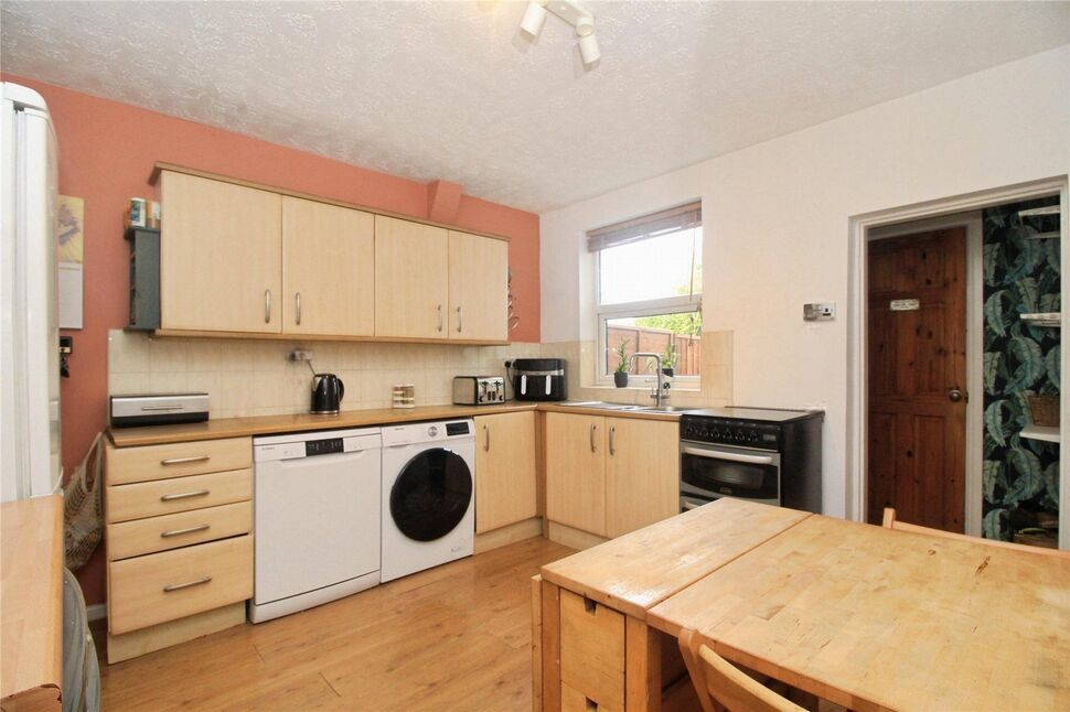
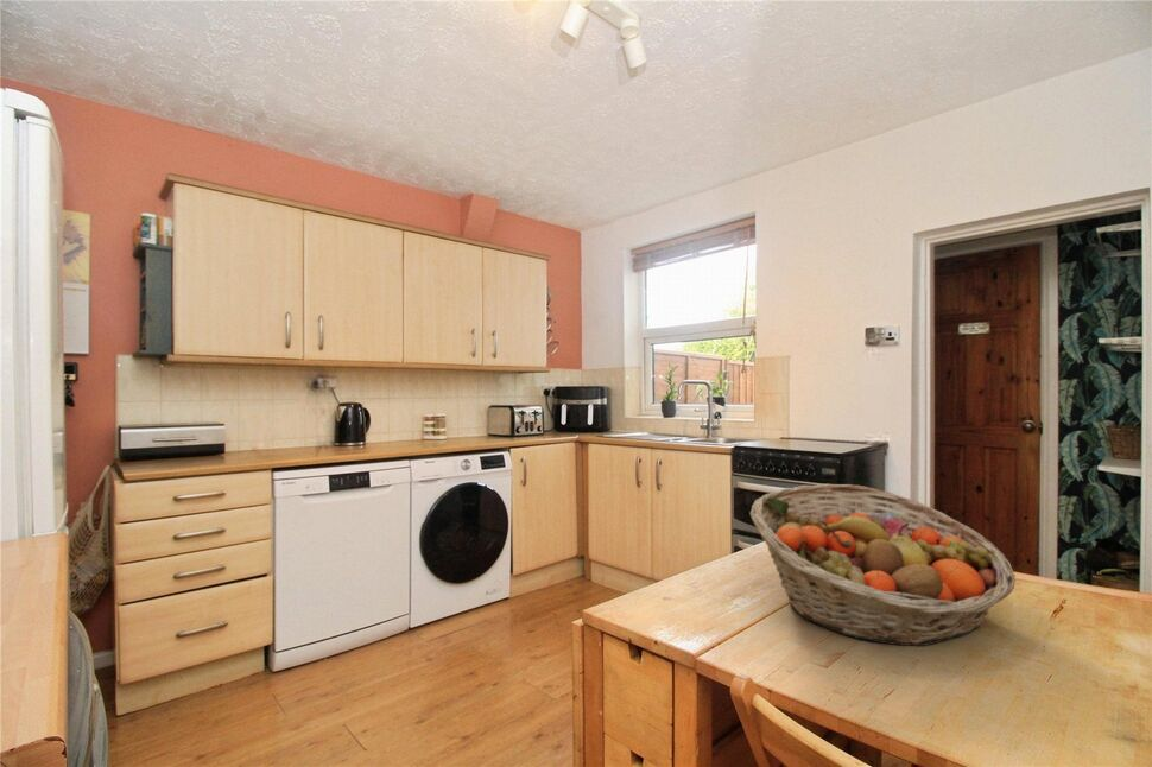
+ fruit basket (873, 553)
